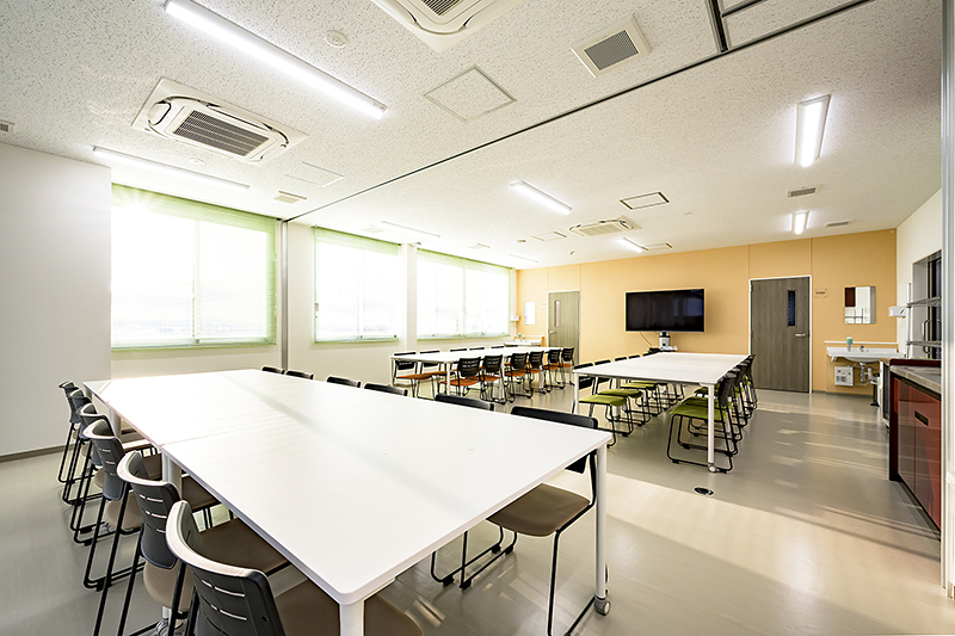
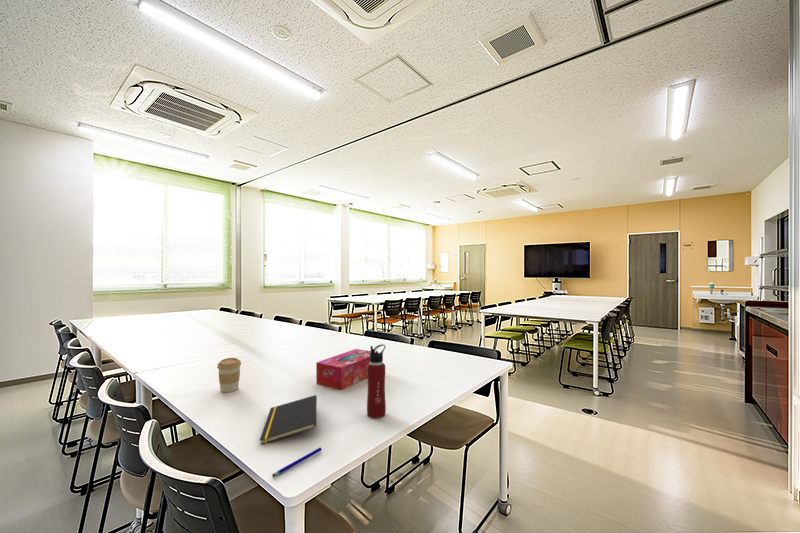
+ water bottle (376, 379)
+ pen (298, 461)
+ notepad (291, 416)
+ coffee cup (229, 374)
+ tissue box (349, 367)
